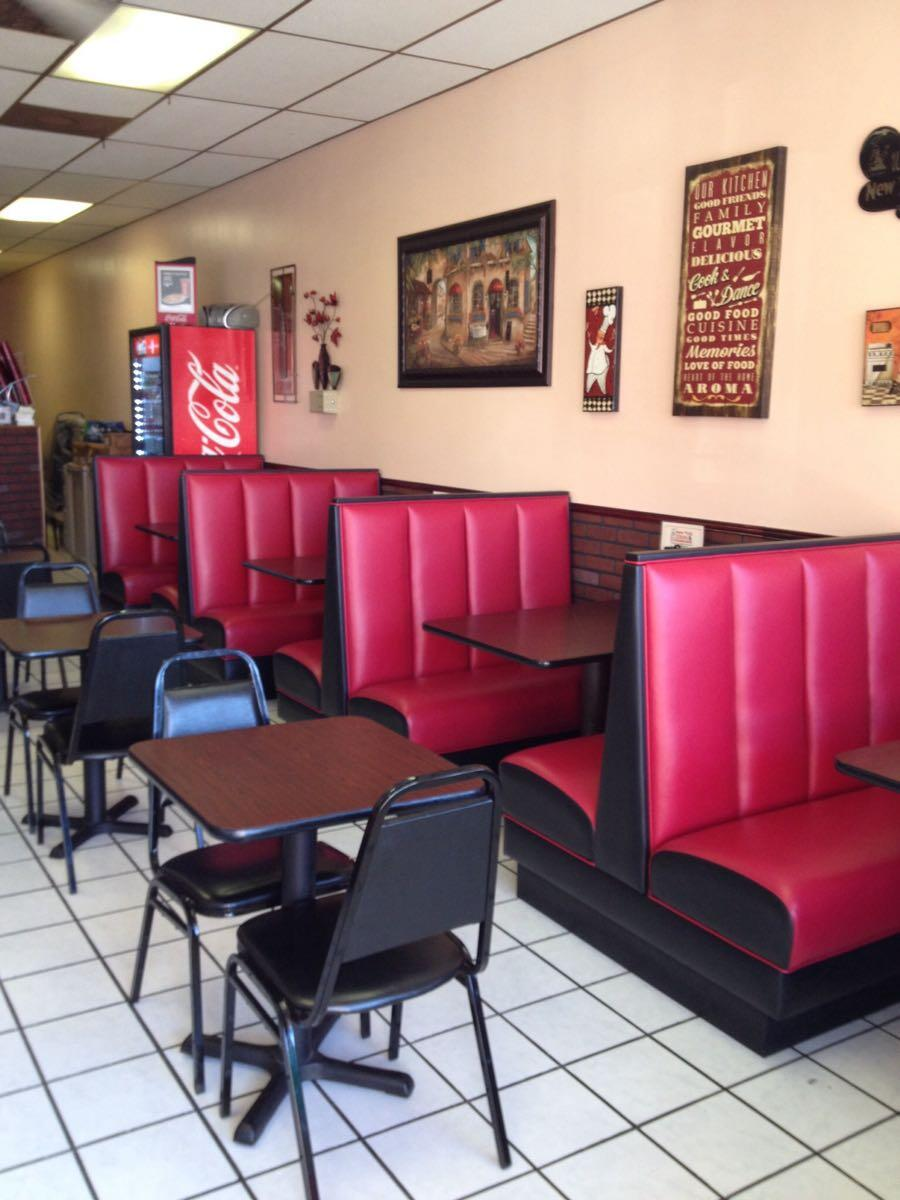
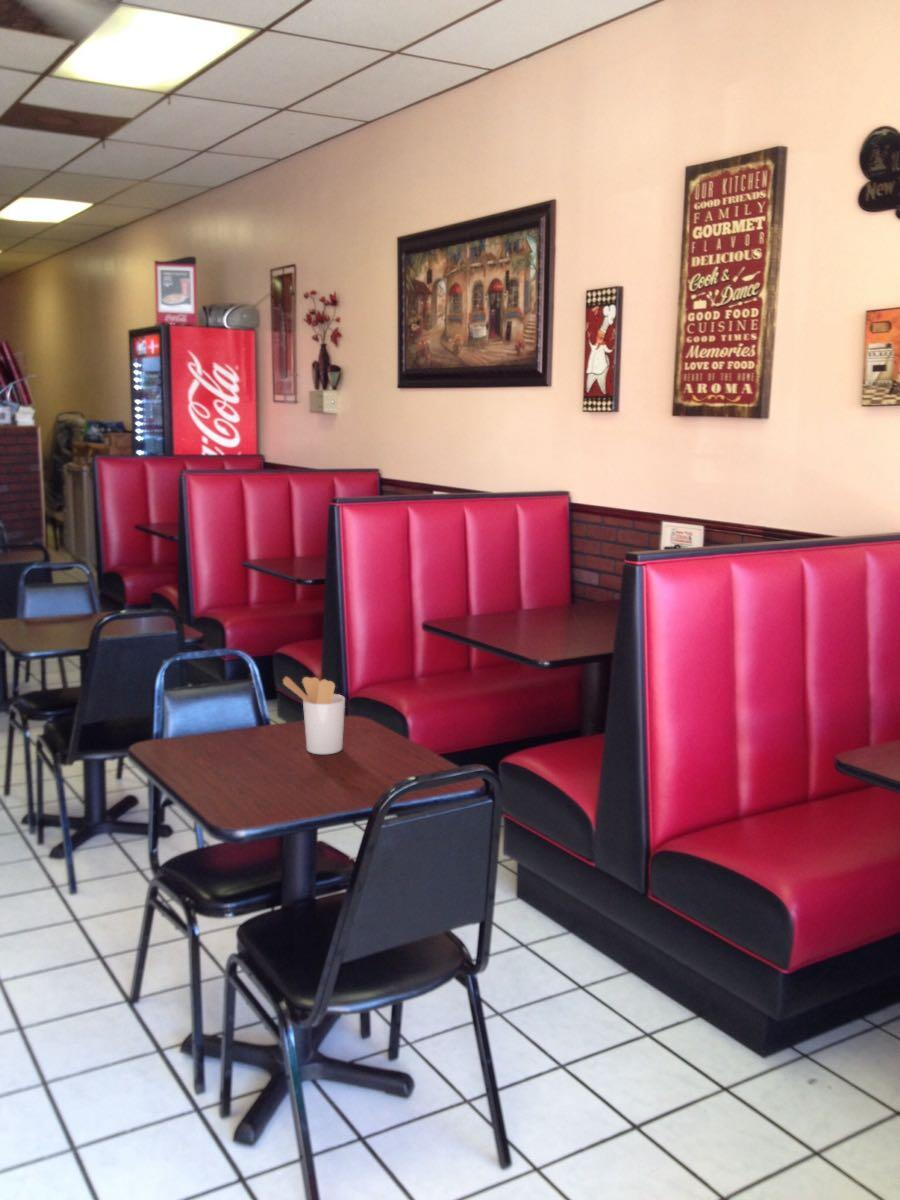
+ utensil holder (313, 712)
